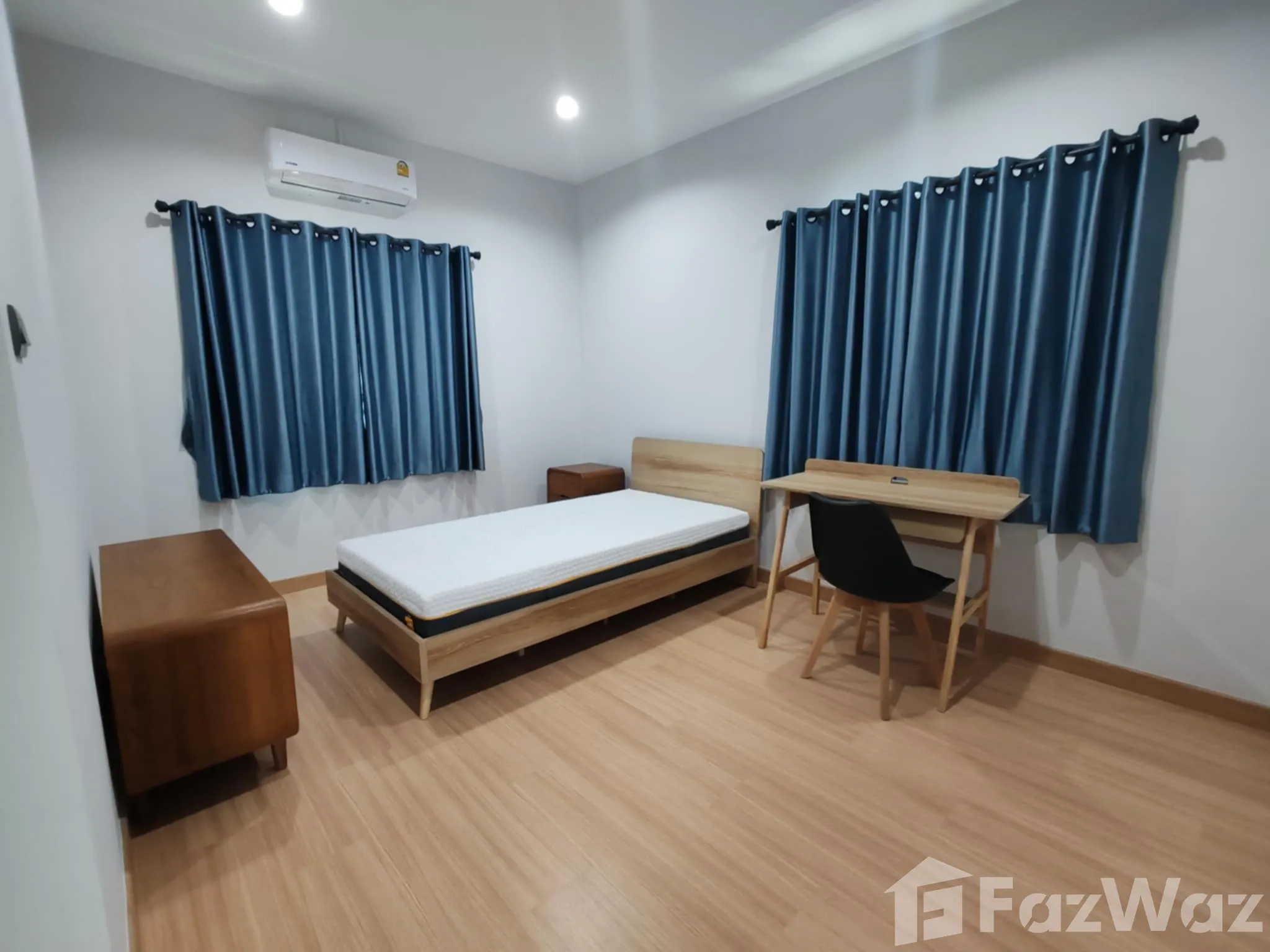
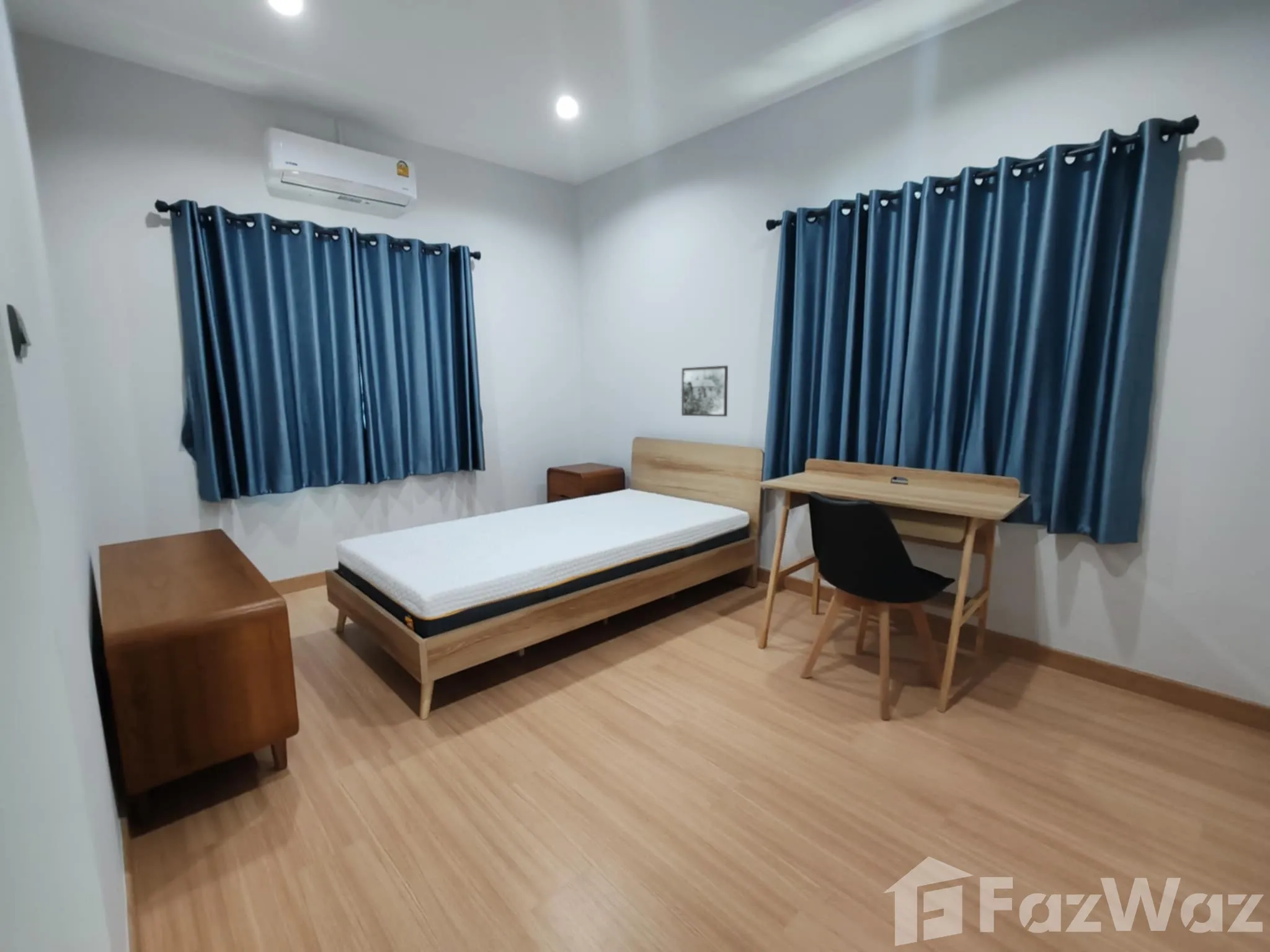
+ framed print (704, 391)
